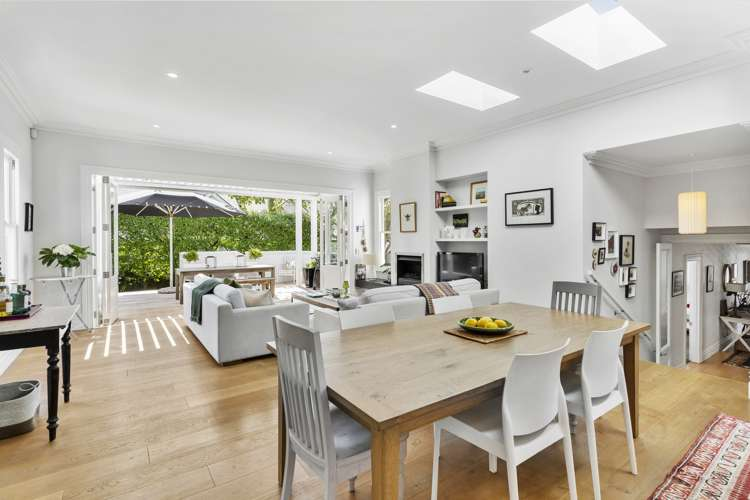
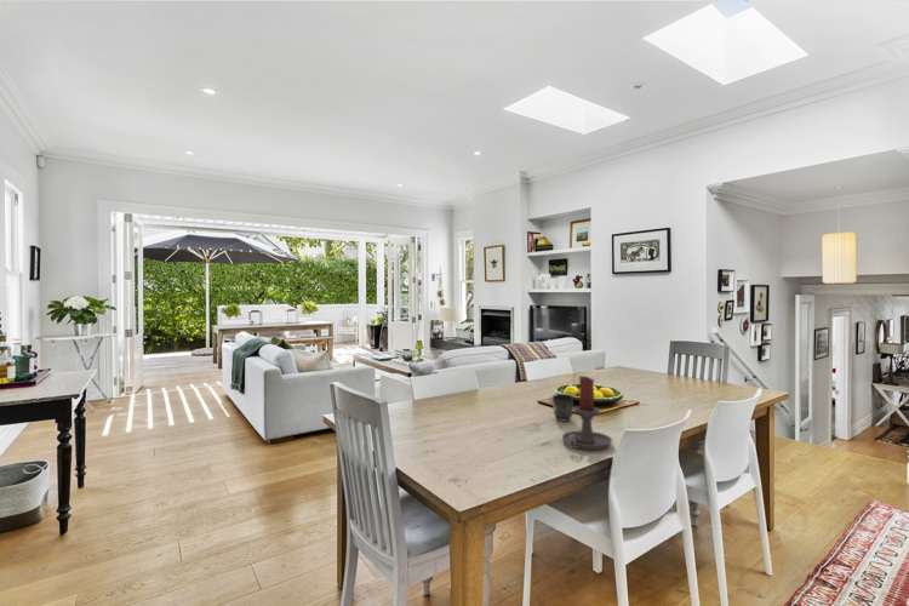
+ candle holder (583, 411)
+ mug (564, 408)
